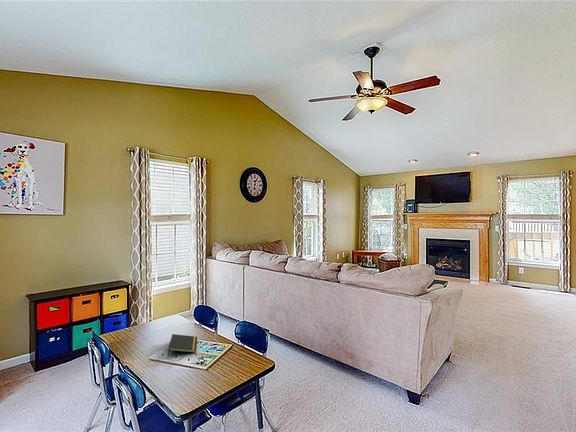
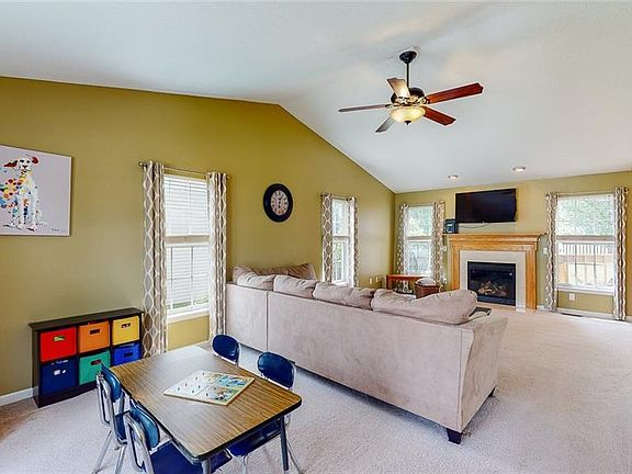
- notepad (183, 342)
